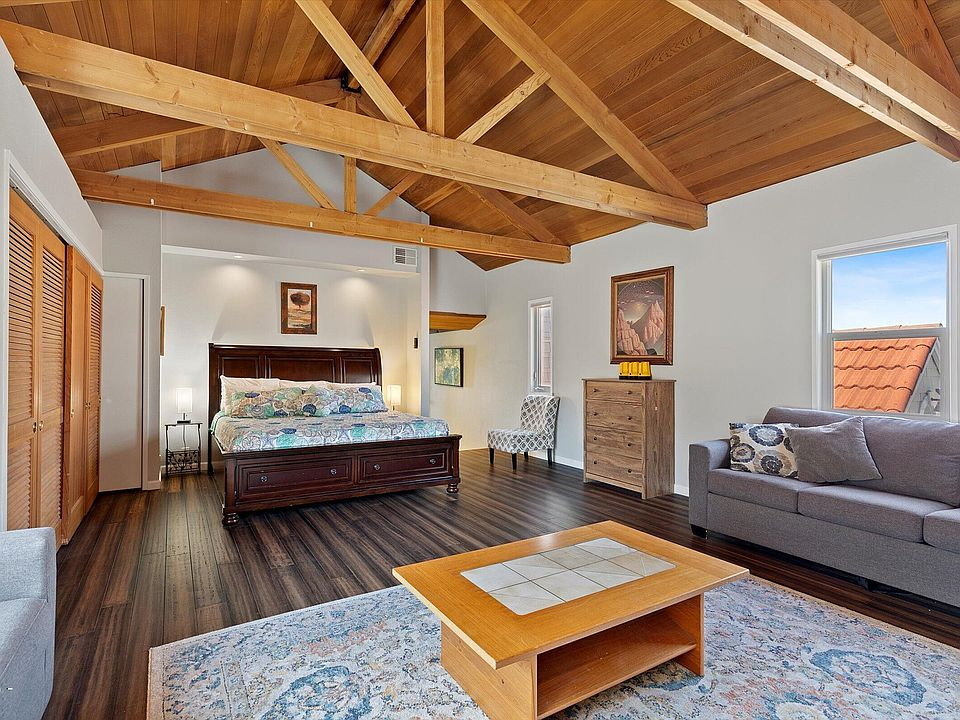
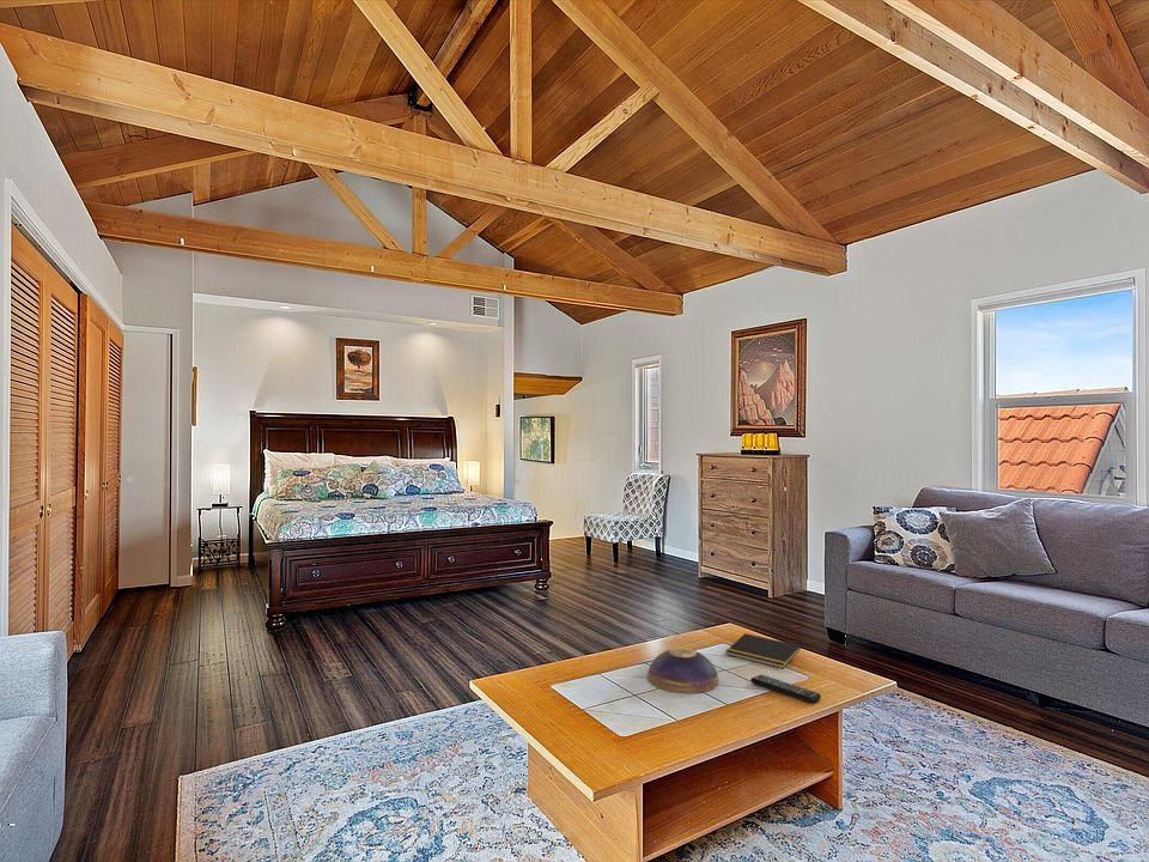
+ remote control (784, 687)
+ notepad (762, 649)
+ decorative bowl (682, 664)
